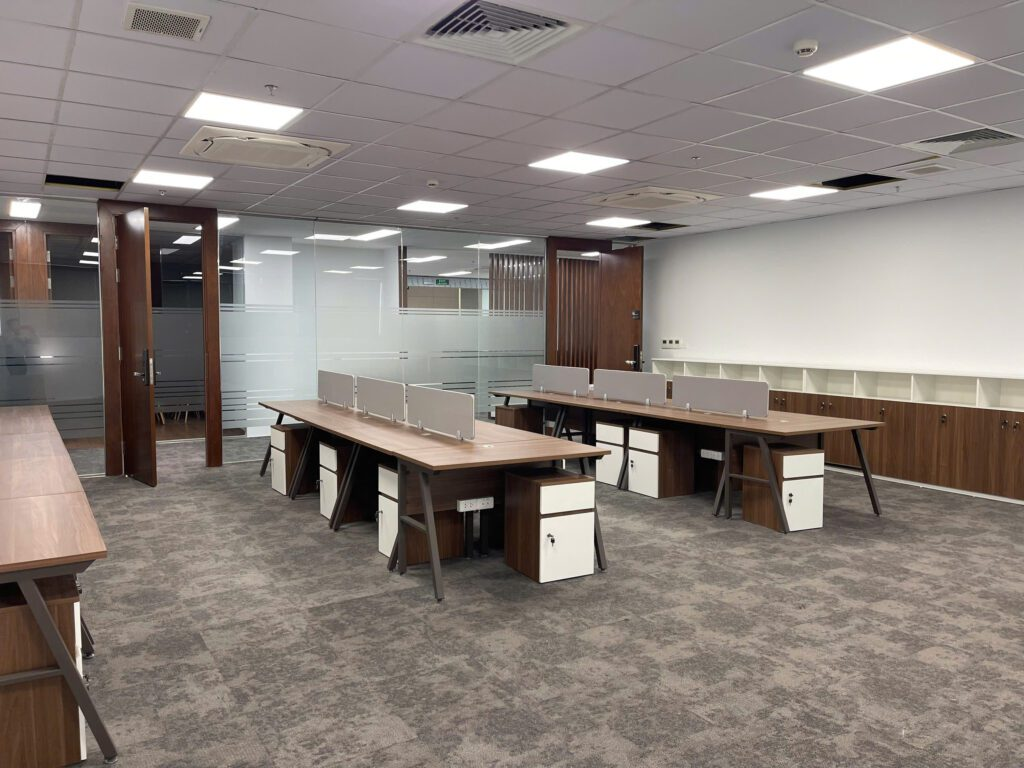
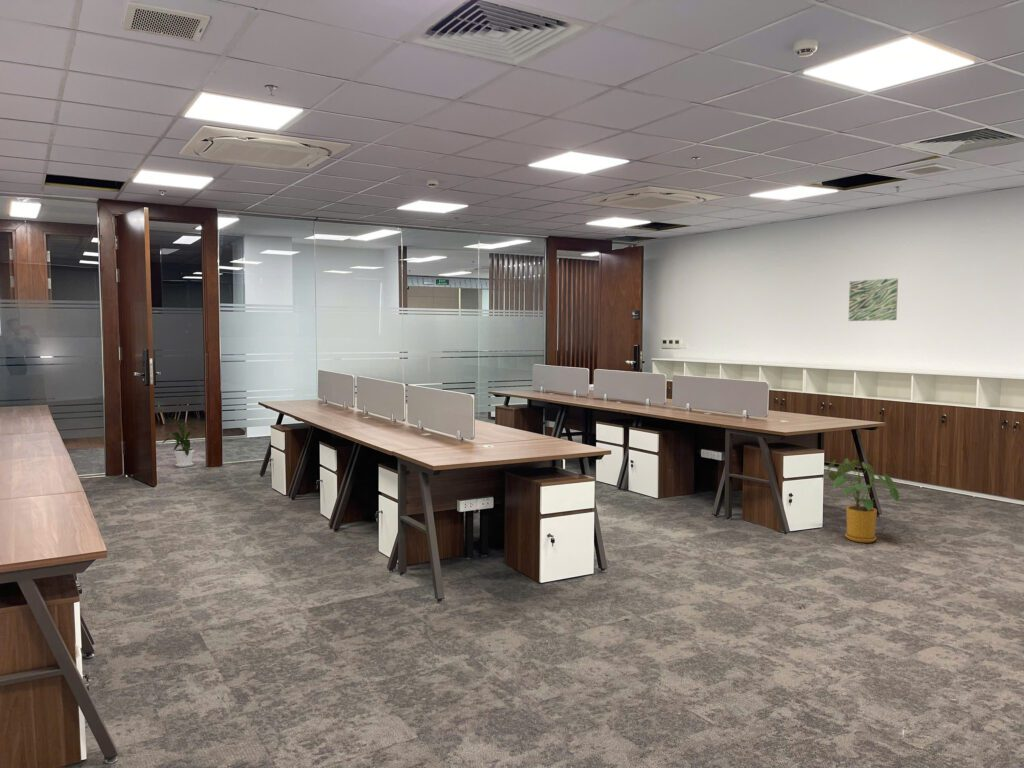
+ house plant (182, 441)
+ wall art (872, 300)
+ house plant (858, 500)
